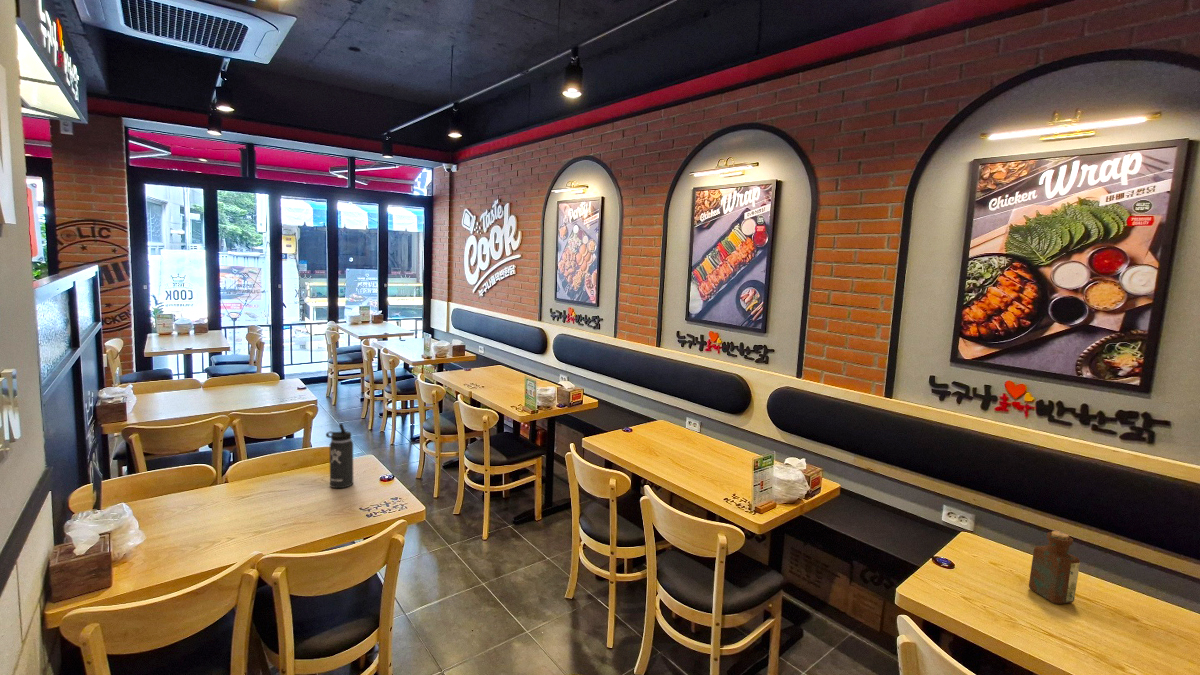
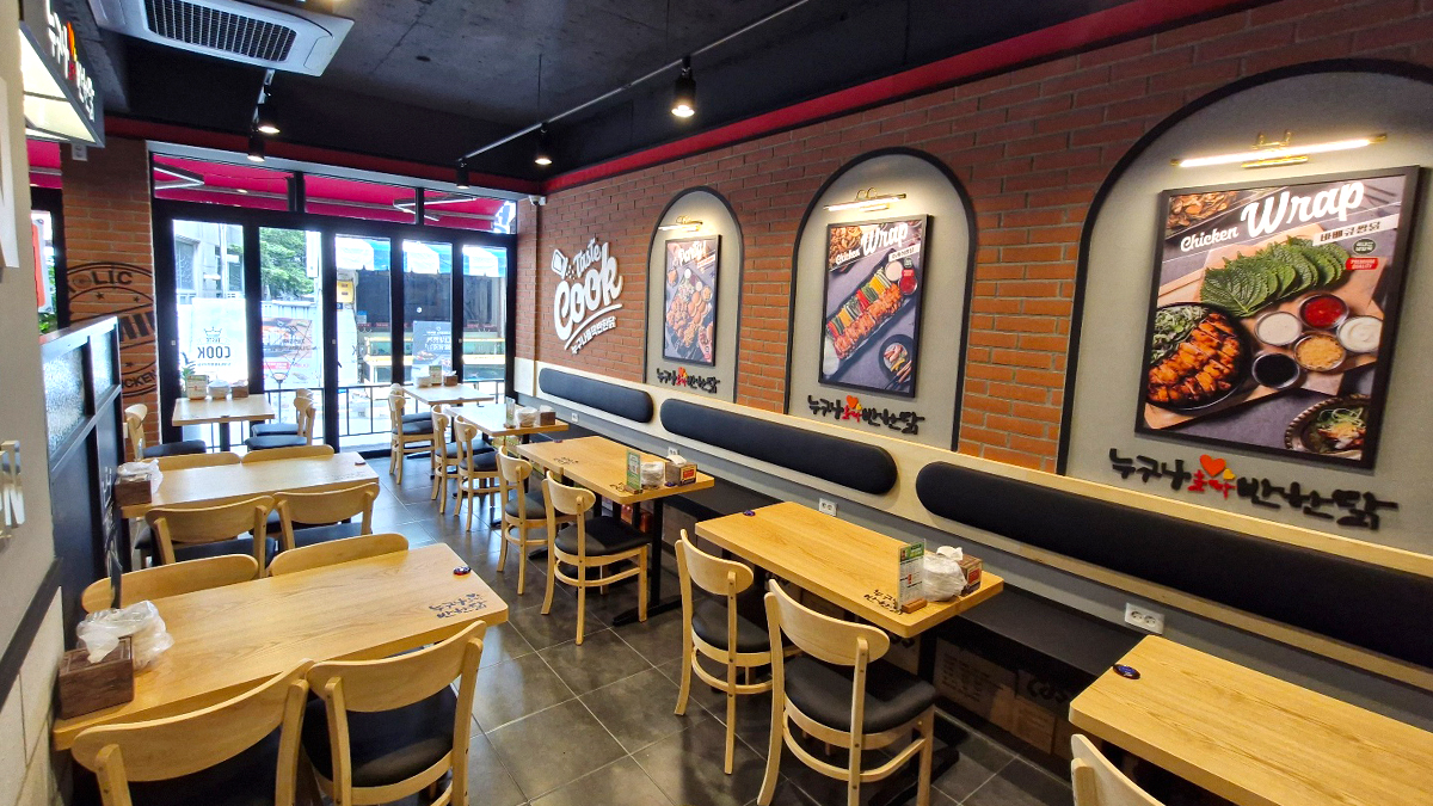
- bottle (1055, 564)
- thermos bottle (339, 453)
